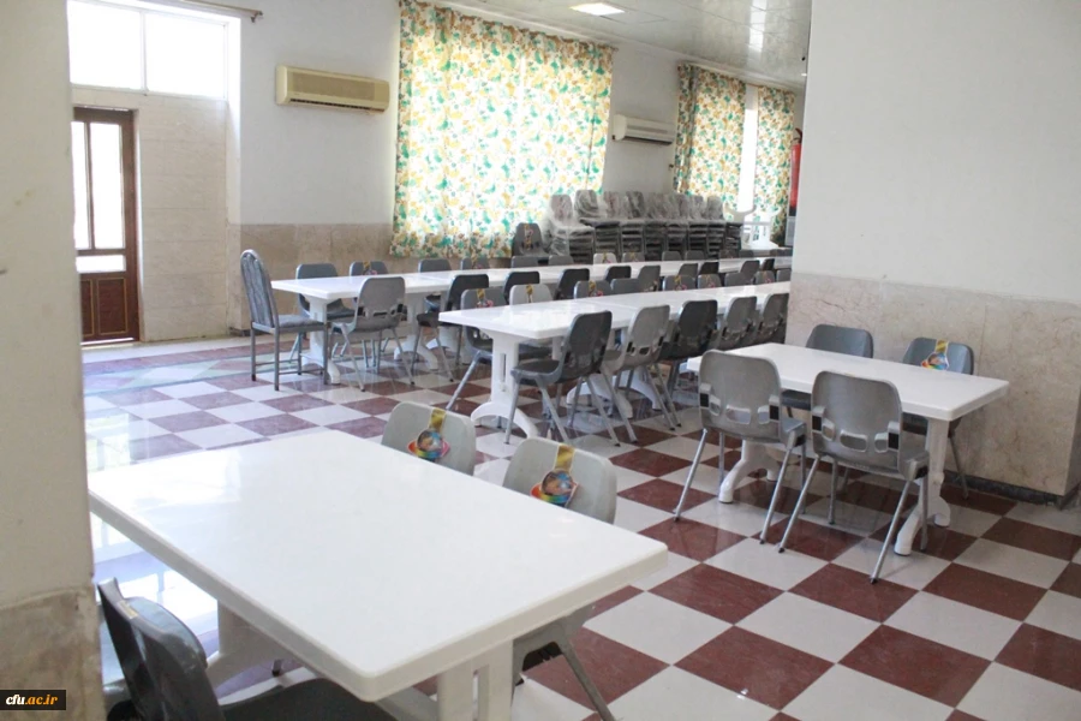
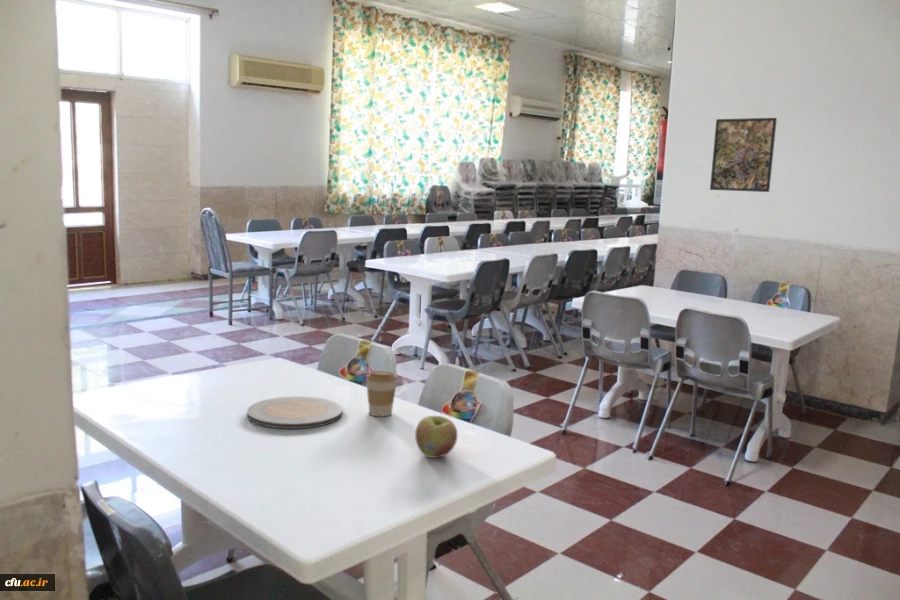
+ coffee cup (381, 392)
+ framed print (742, 155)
+ apple (436, 437)
+ plate (295, 411)
